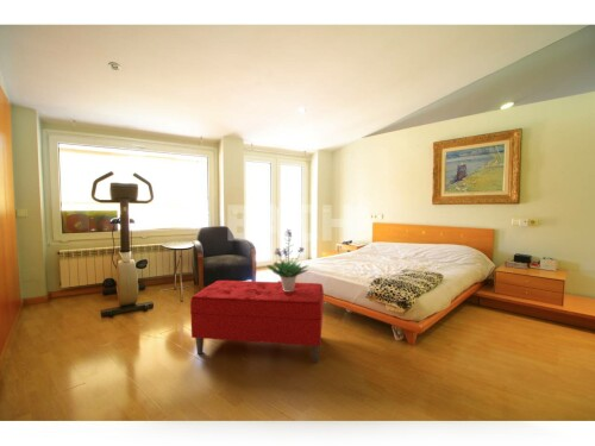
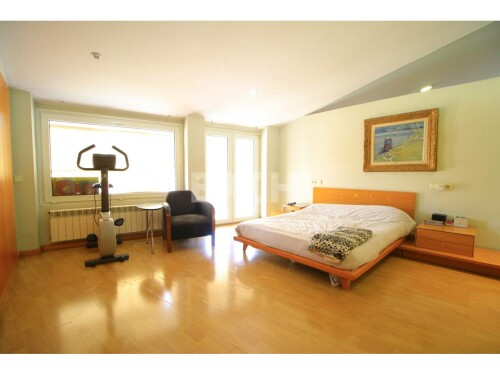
- potted plant (288, 259)
- bench (262, 316)
